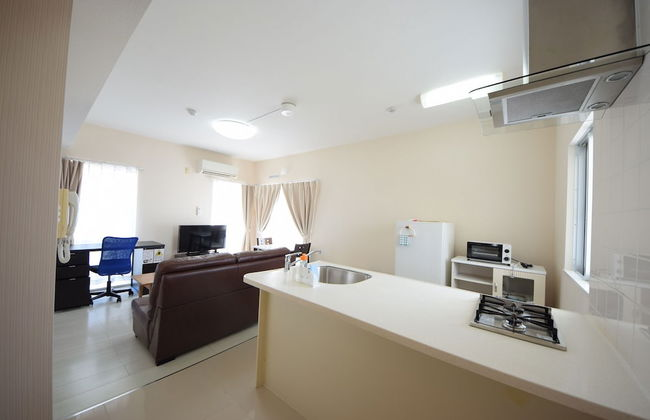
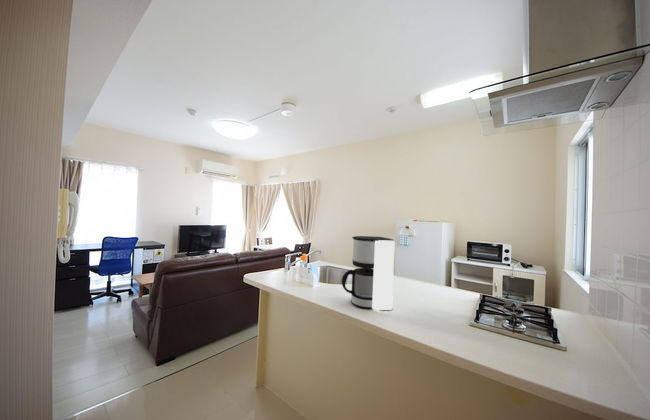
+ coffee maker (365, 270)
